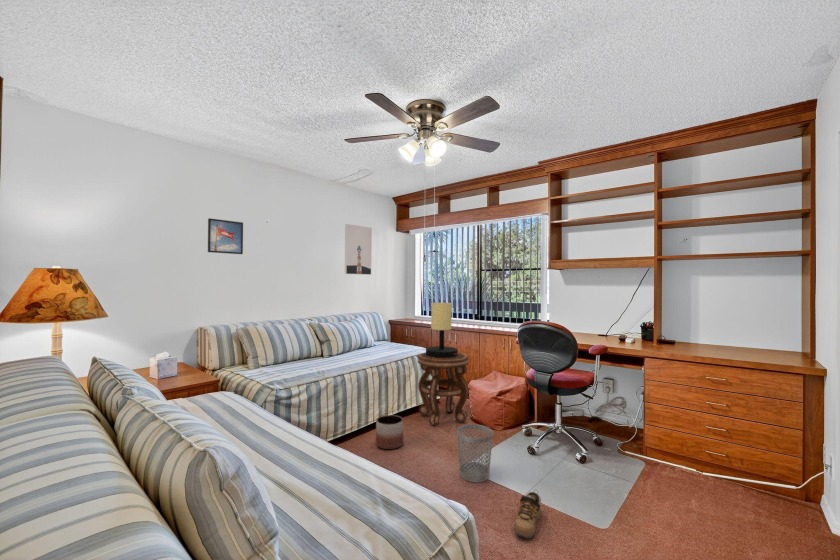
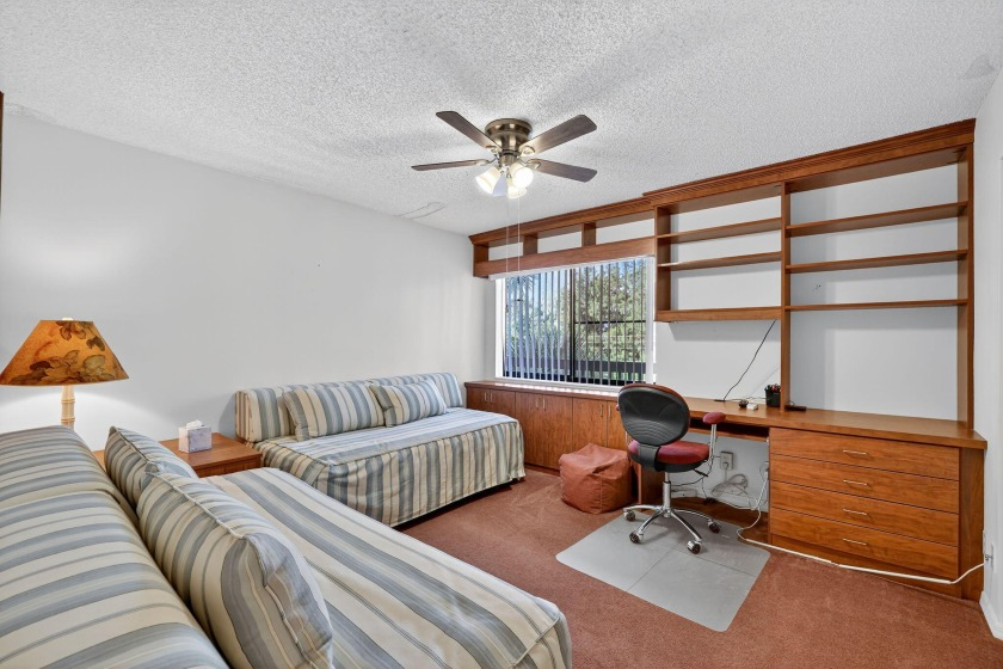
- table lamp (441, 328)
- shoe (528, 510)
- wastebasket (474, 452)
- planter (389, 431)
- side table (442, 384)
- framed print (358, 250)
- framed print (225, 236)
